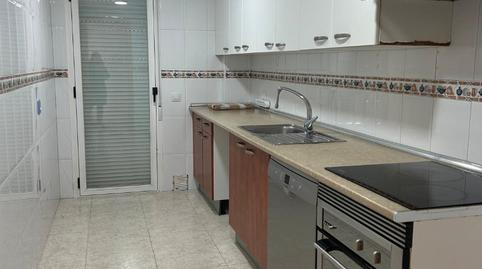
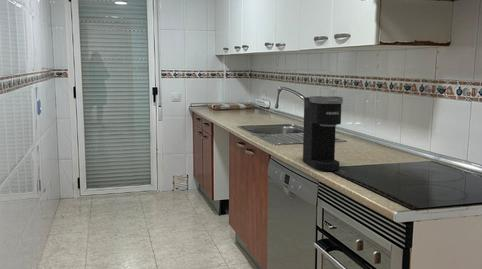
+ coffee maker (321, 130)
